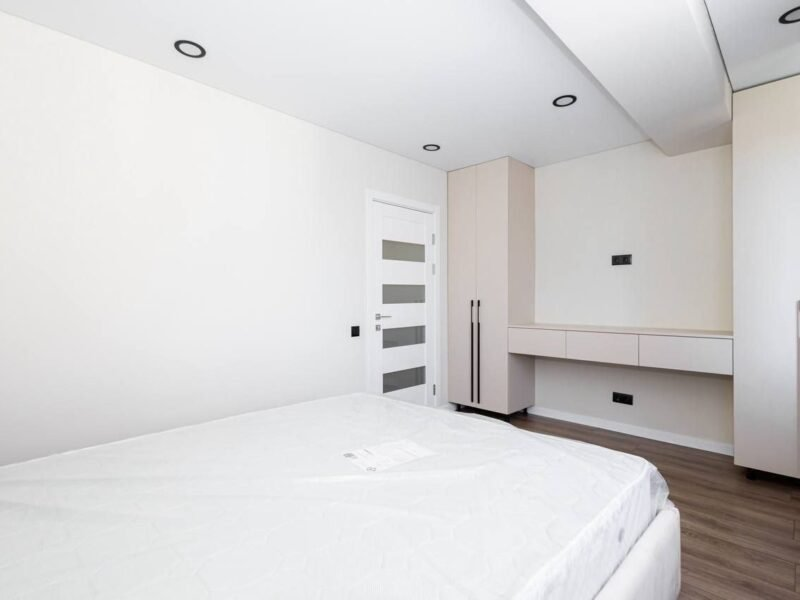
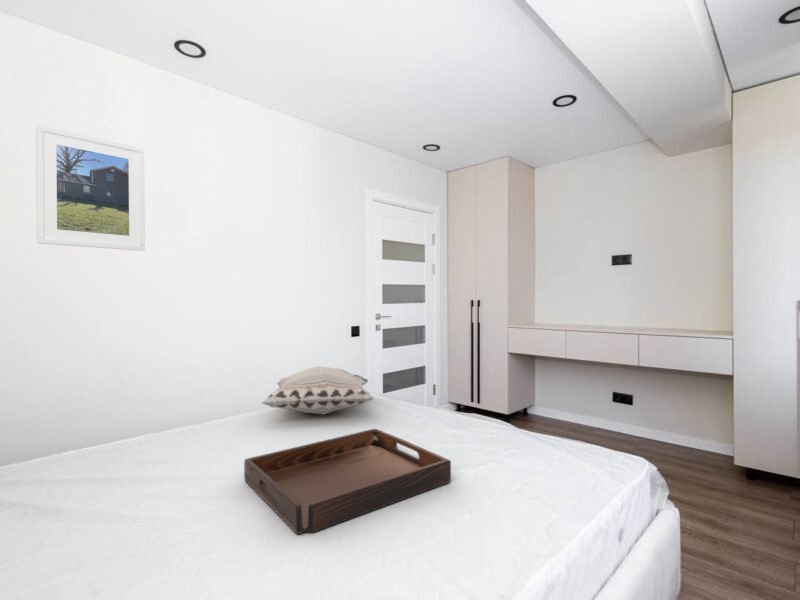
+ serving tray (346, 470)
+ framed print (94, 192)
+ decorative pillow (321, 389)
